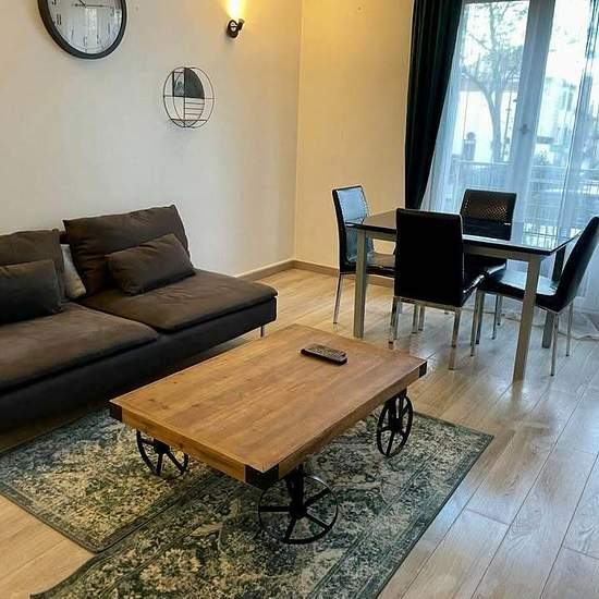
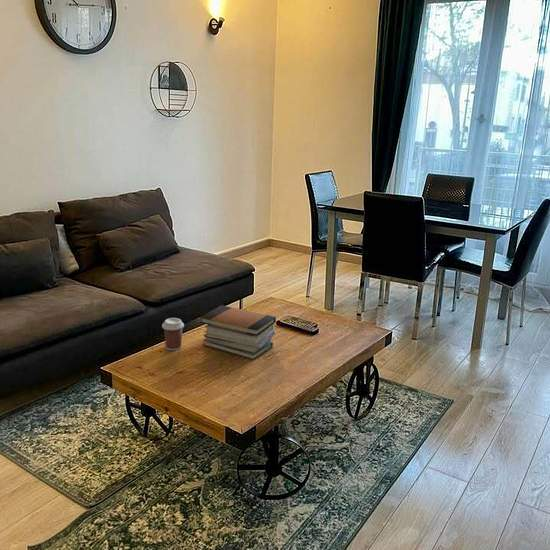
+ book stack (238, 331)
+ coffee cup (173, 334)
